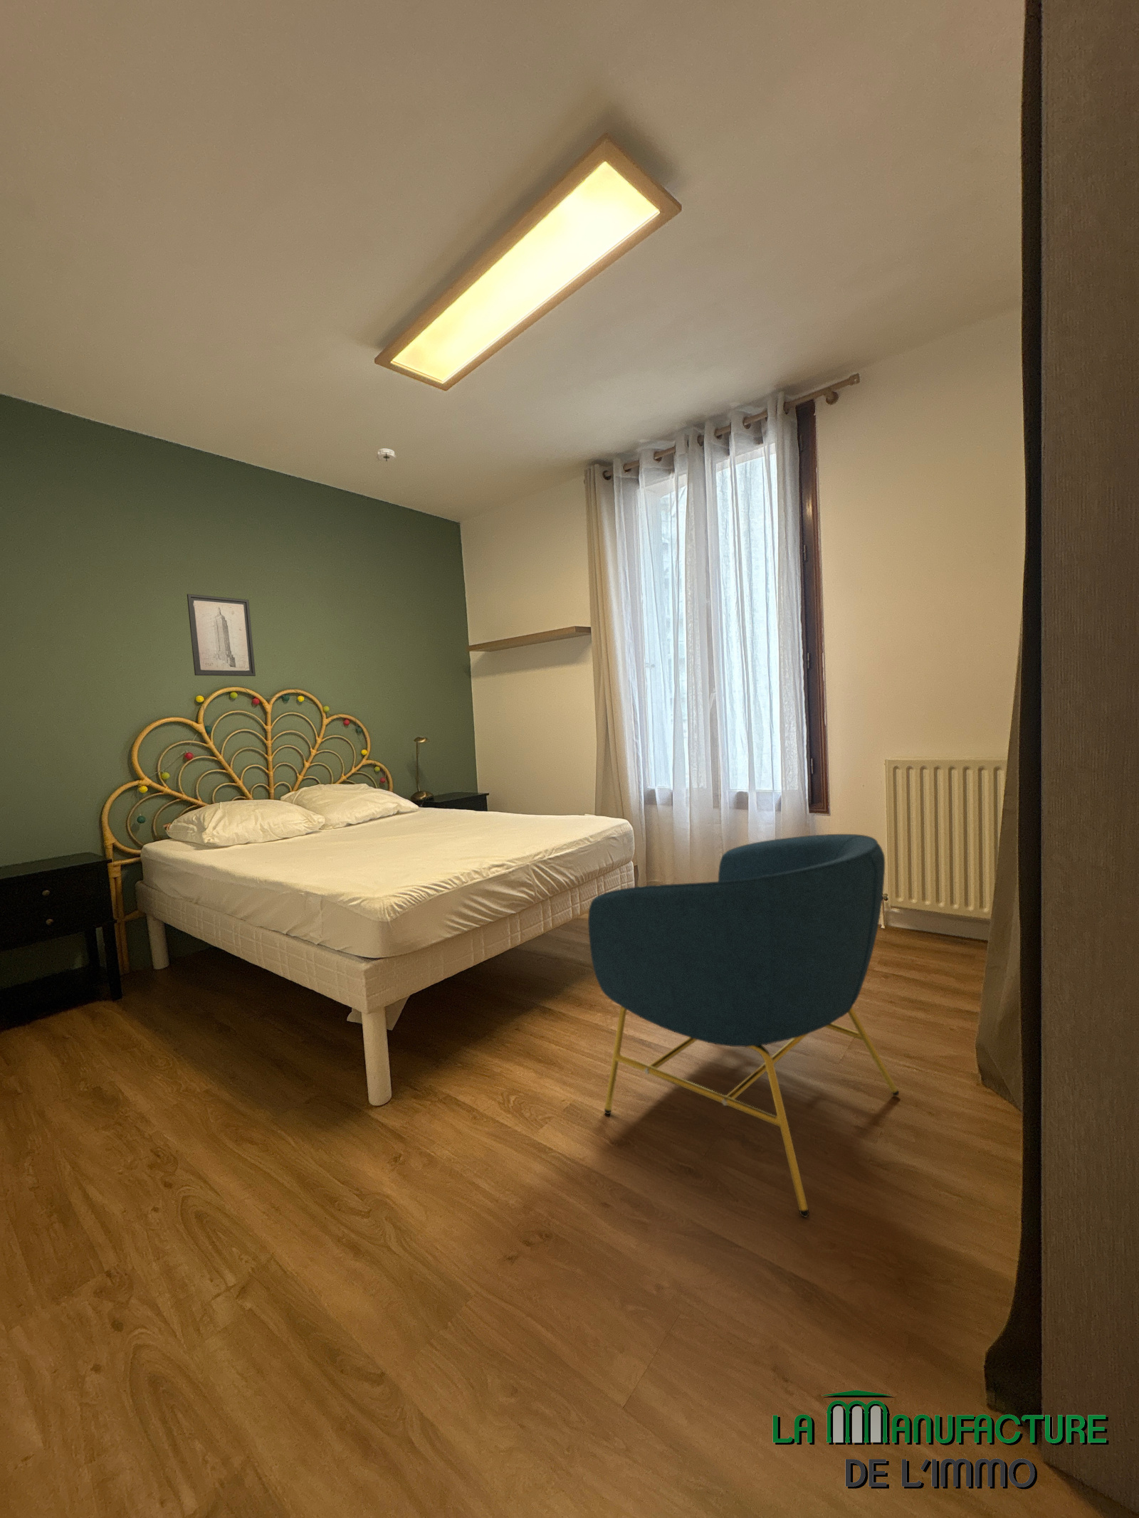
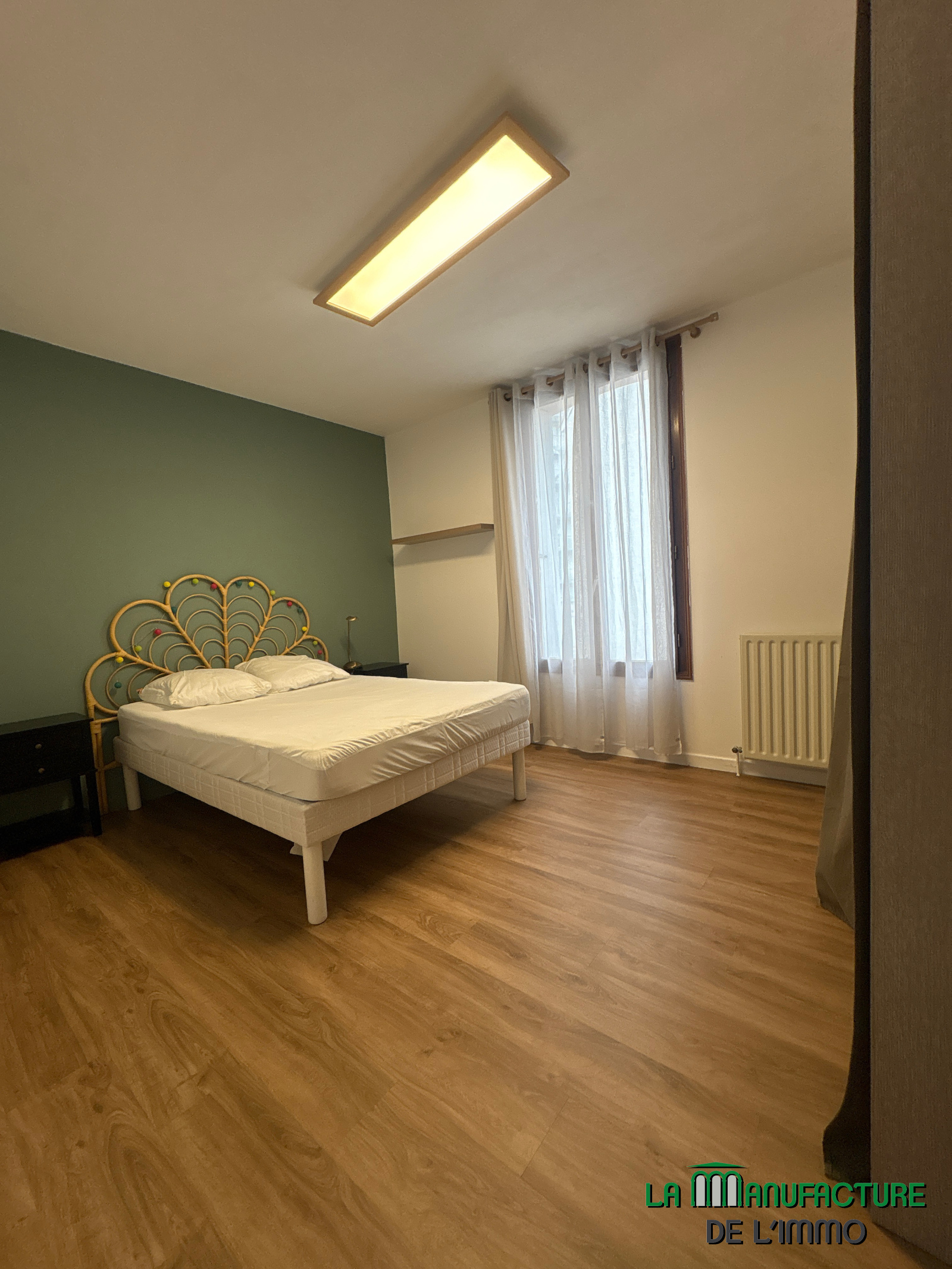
- smoke detector (385, 455)
- wall art (223, 636)
- armchair (756, 975)
